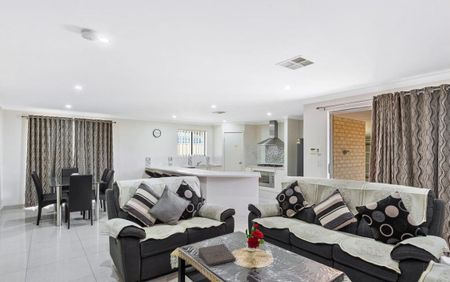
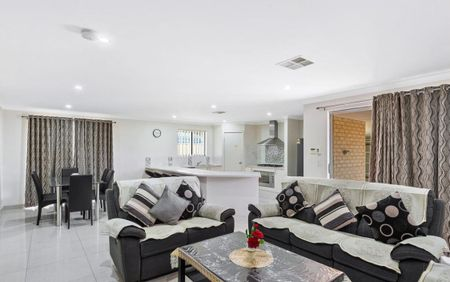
- pizza box (216, 254)
